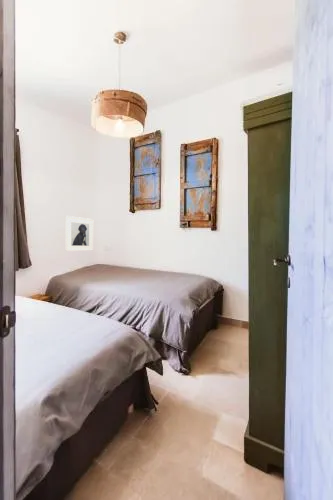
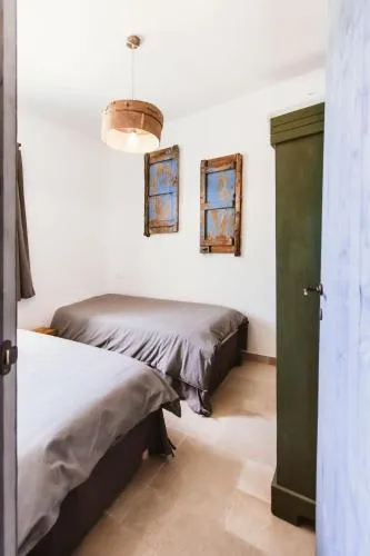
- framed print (80, 234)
